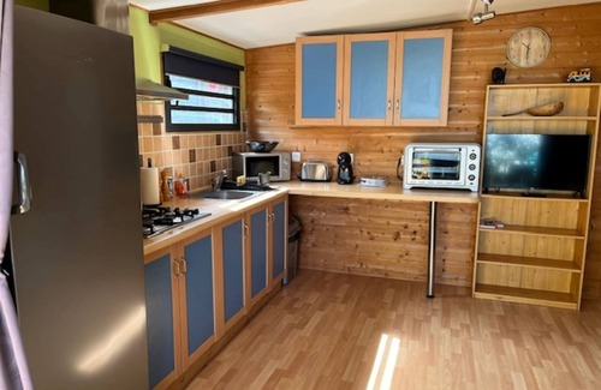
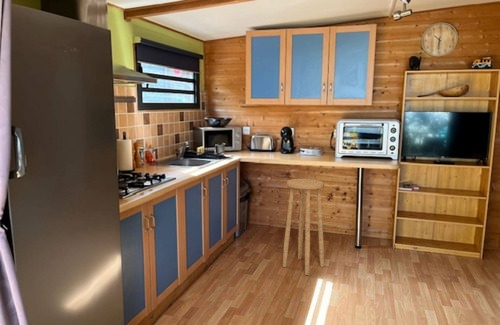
+ stool (302, 224)
